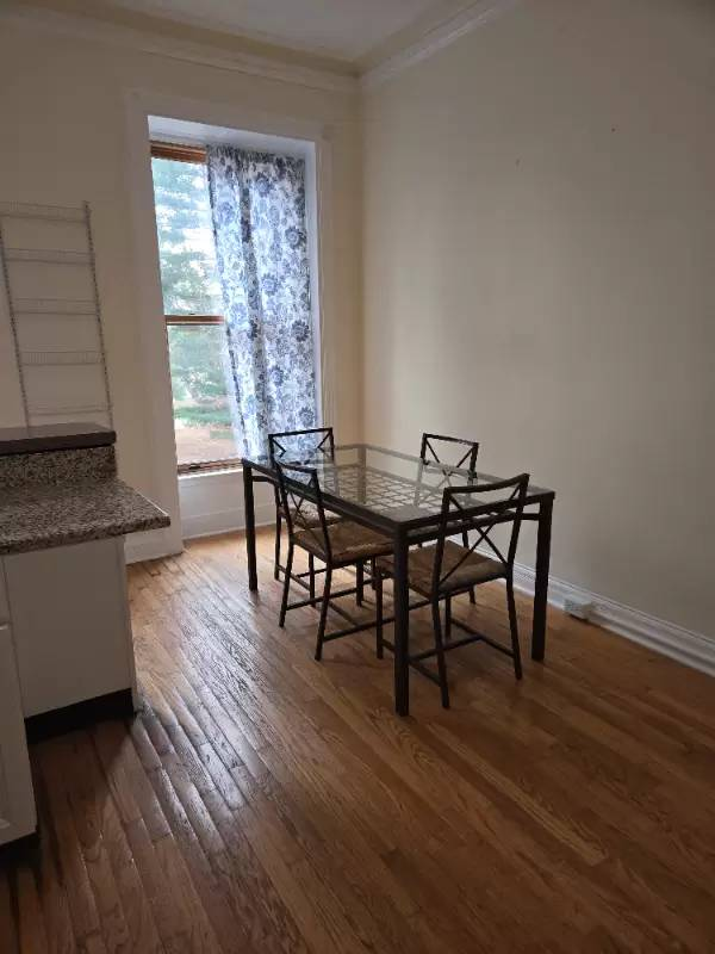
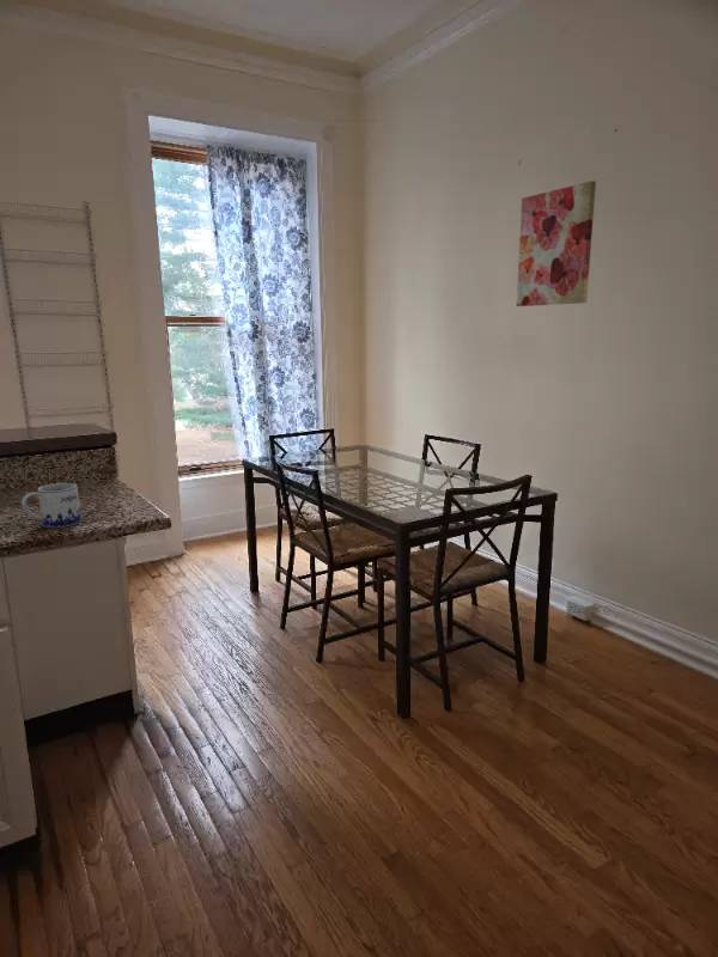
+ wall art (553, 248)
+ mug (54, 505)
